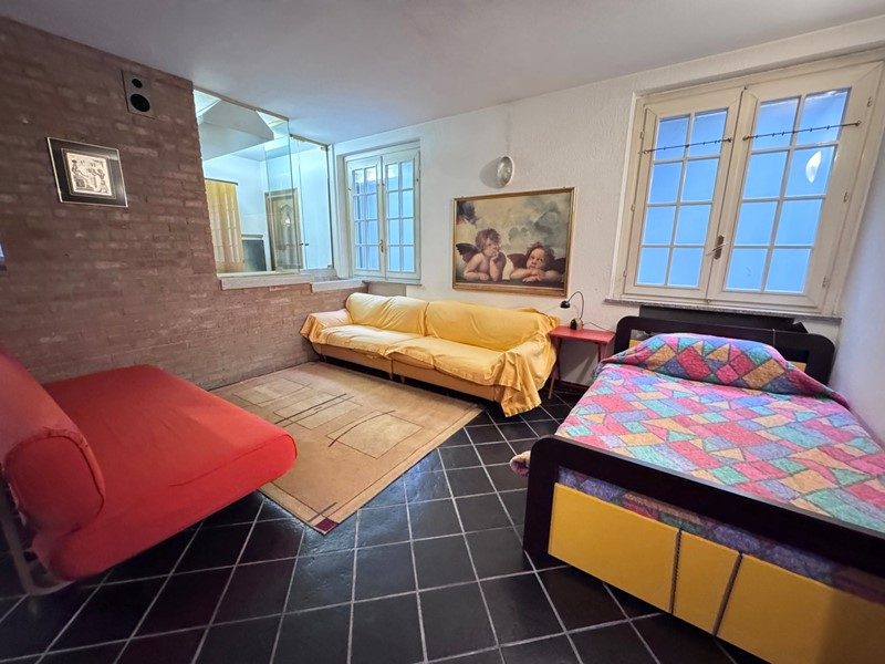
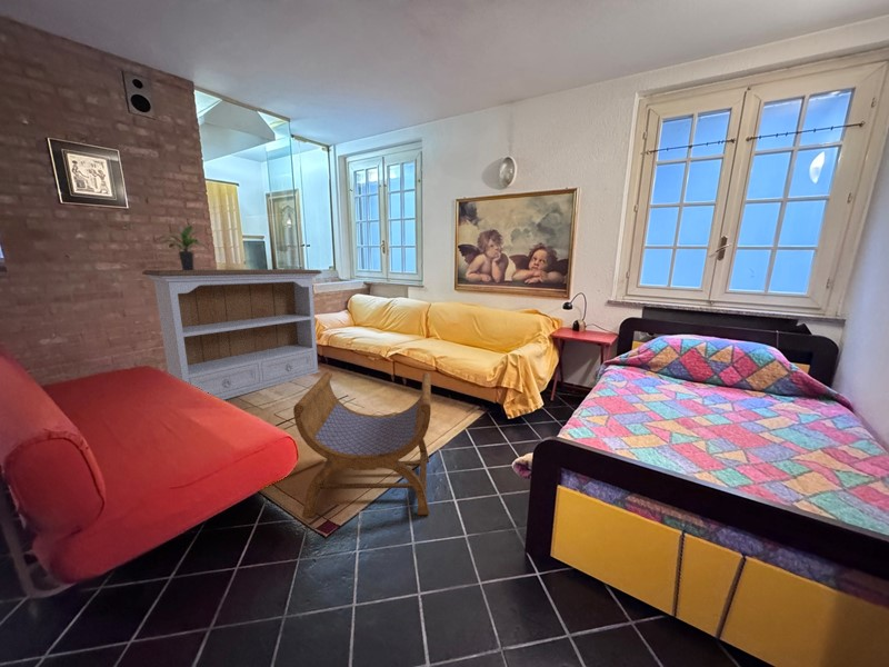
+ bookshelf (250, 329)
+ potted plant (184, 248)
+ stool (372, 437)
